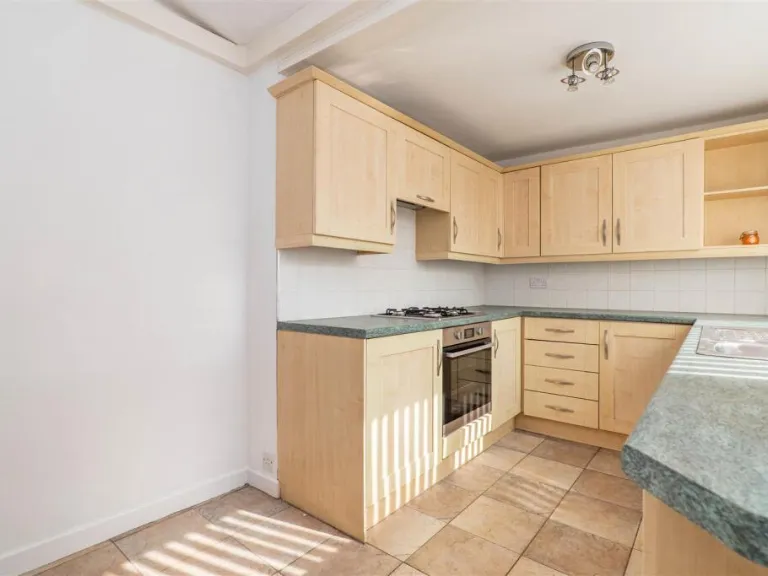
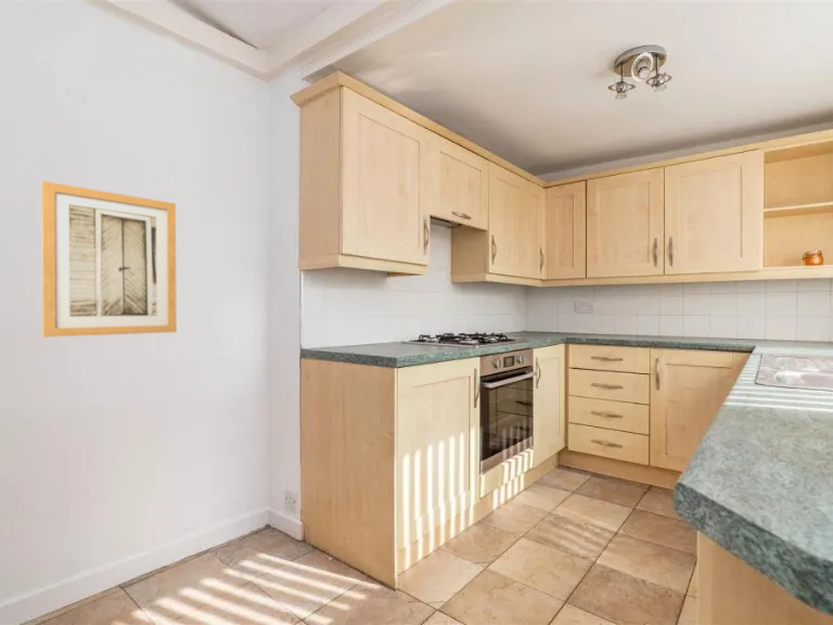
+ wall art (115, 264)
